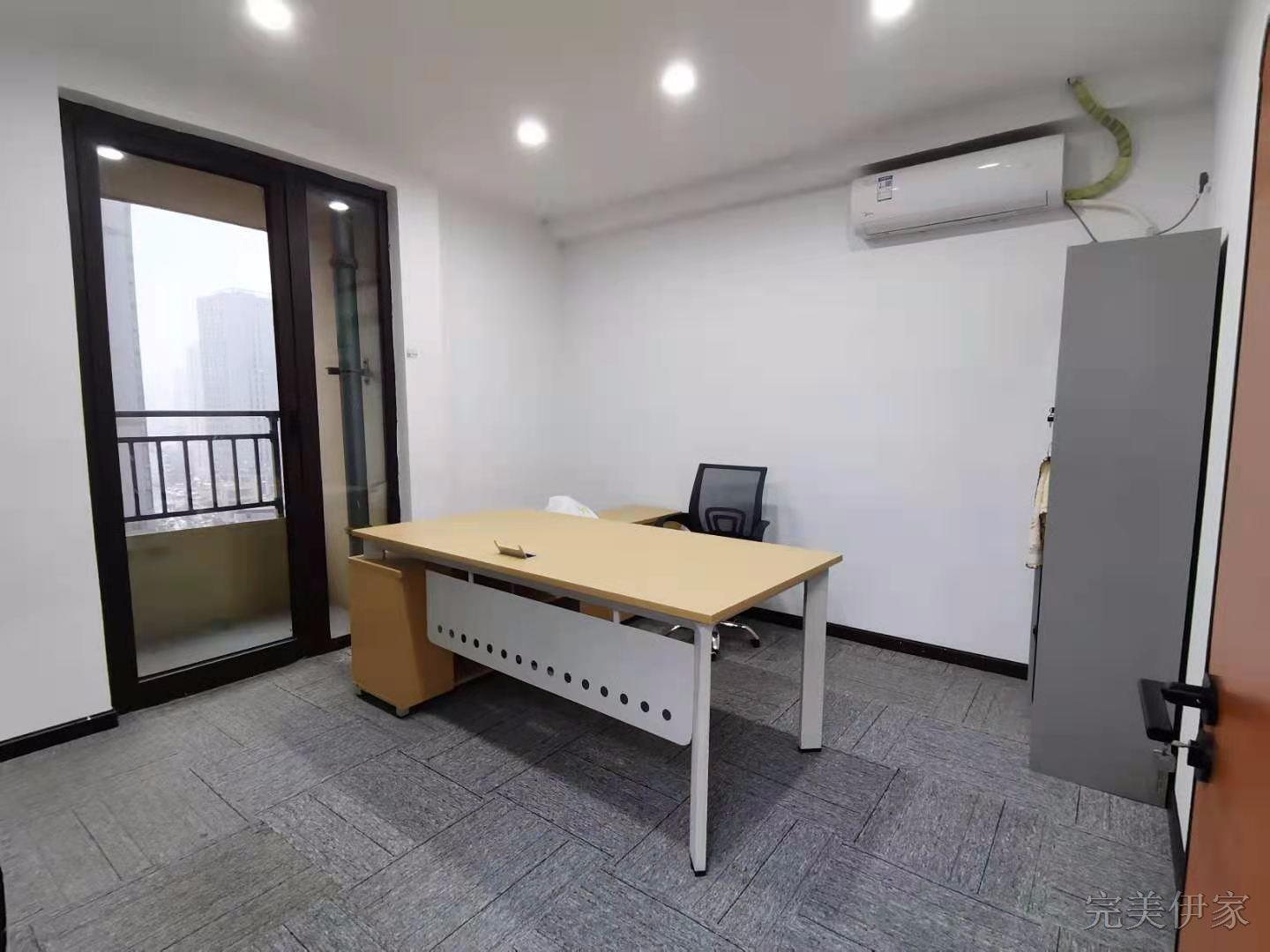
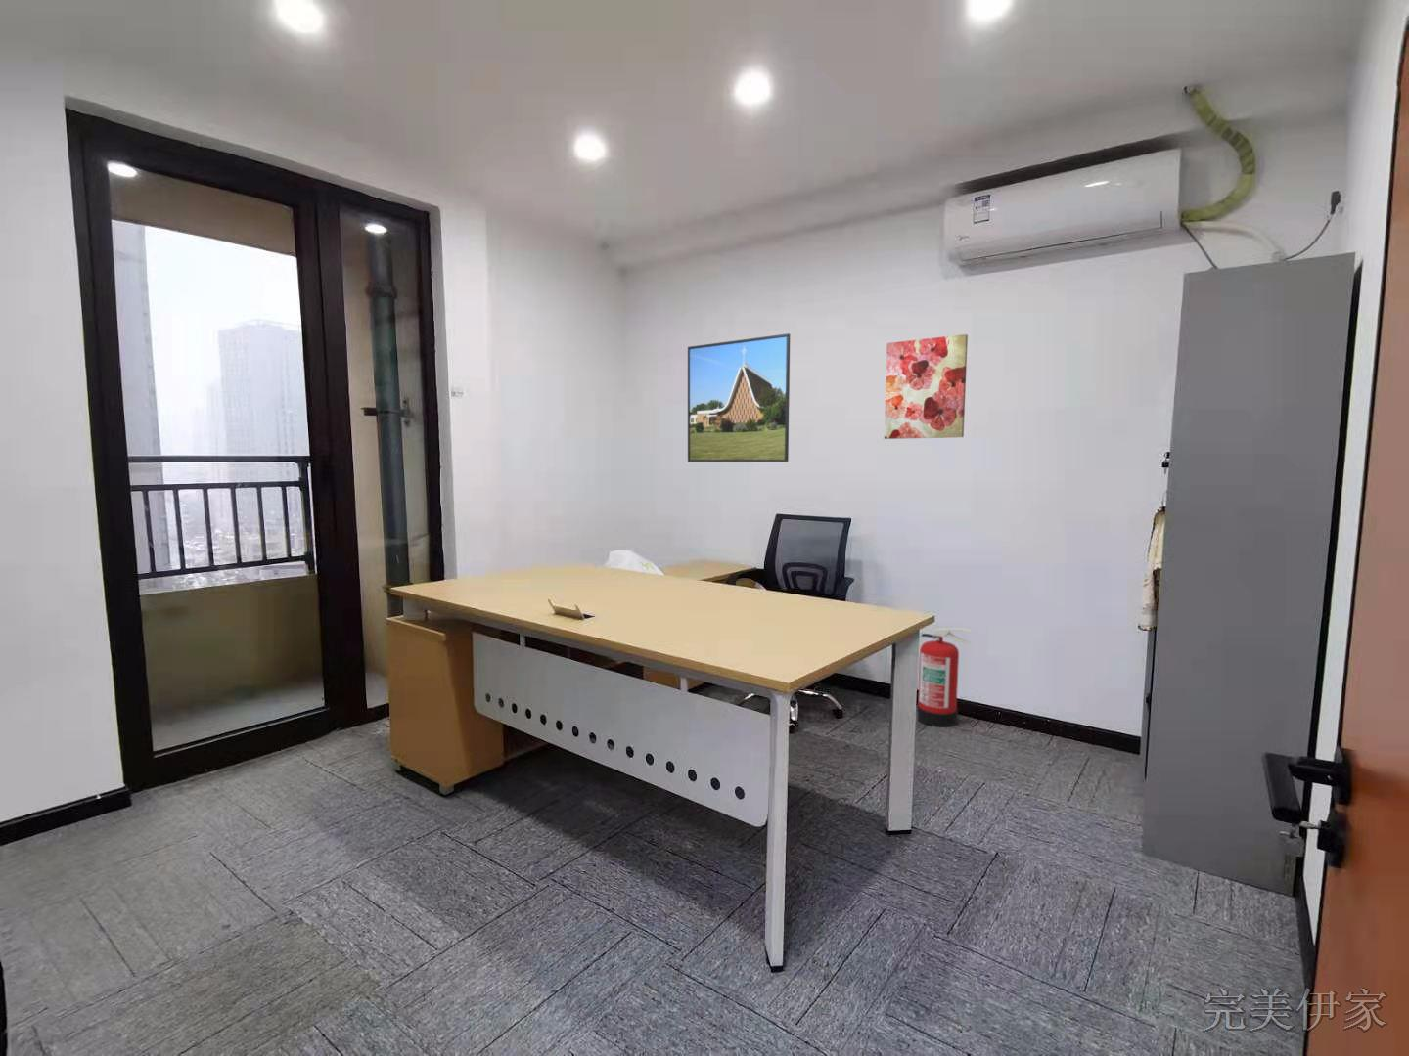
+ wall art (924, 388)
+ fire extinguisher (939, 672)
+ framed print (734, 402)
